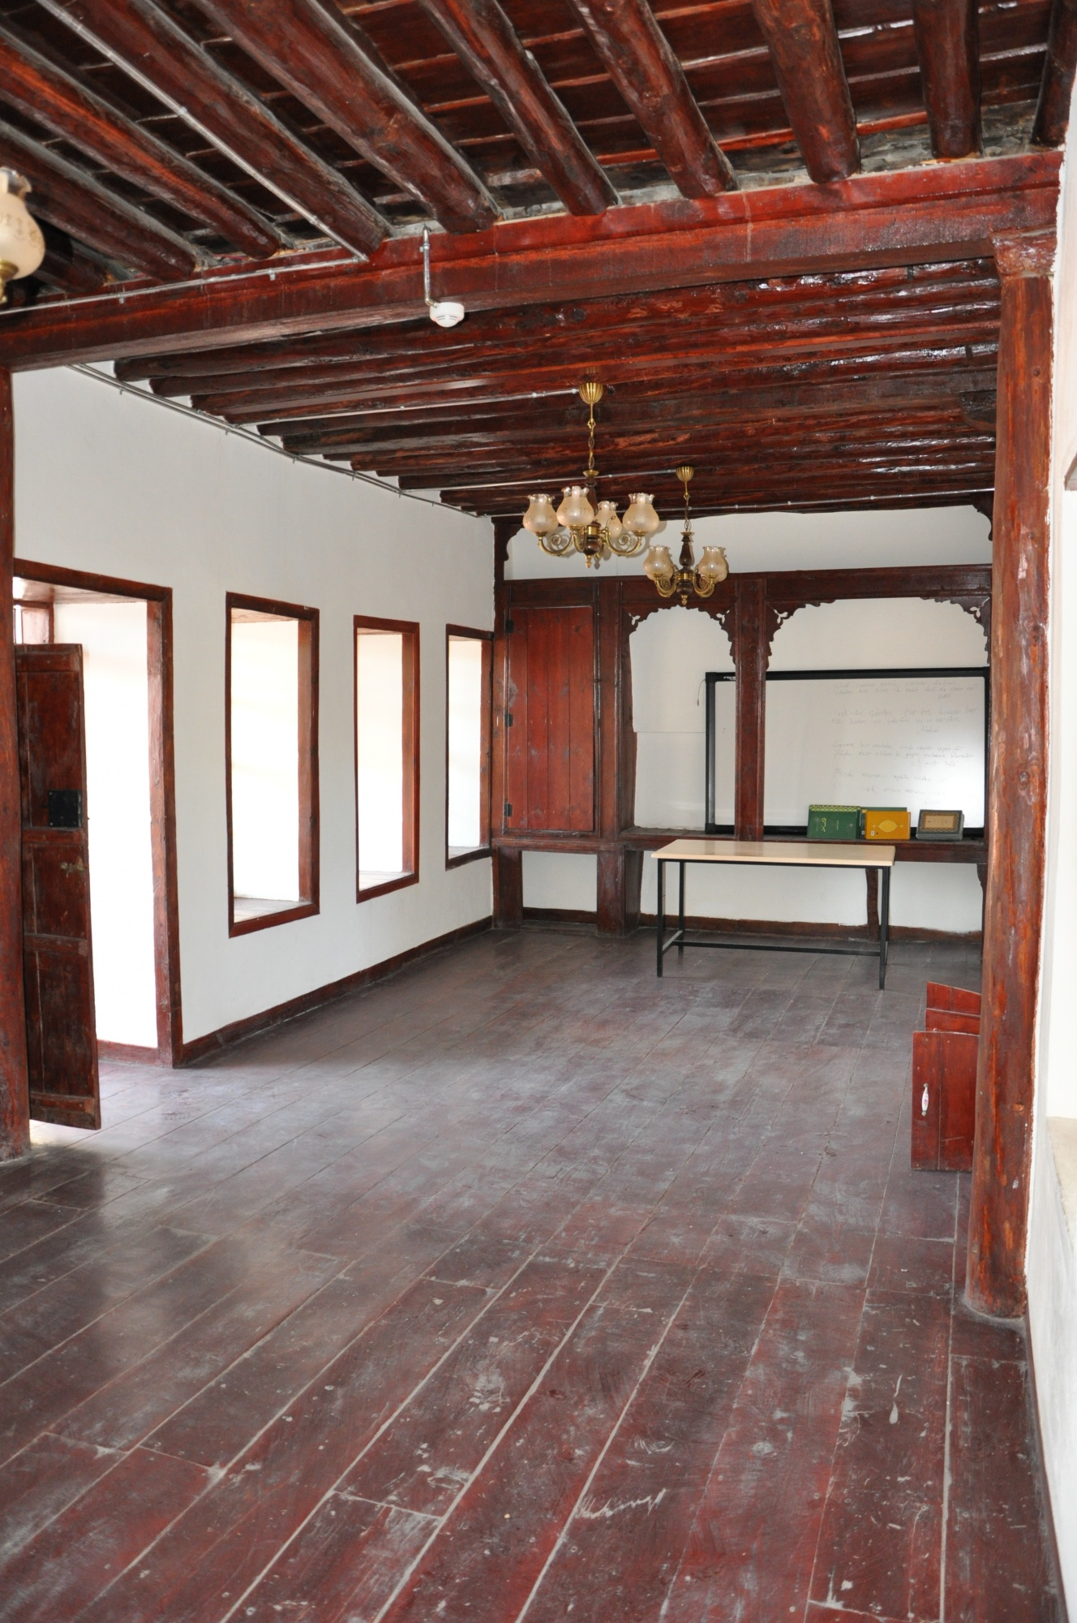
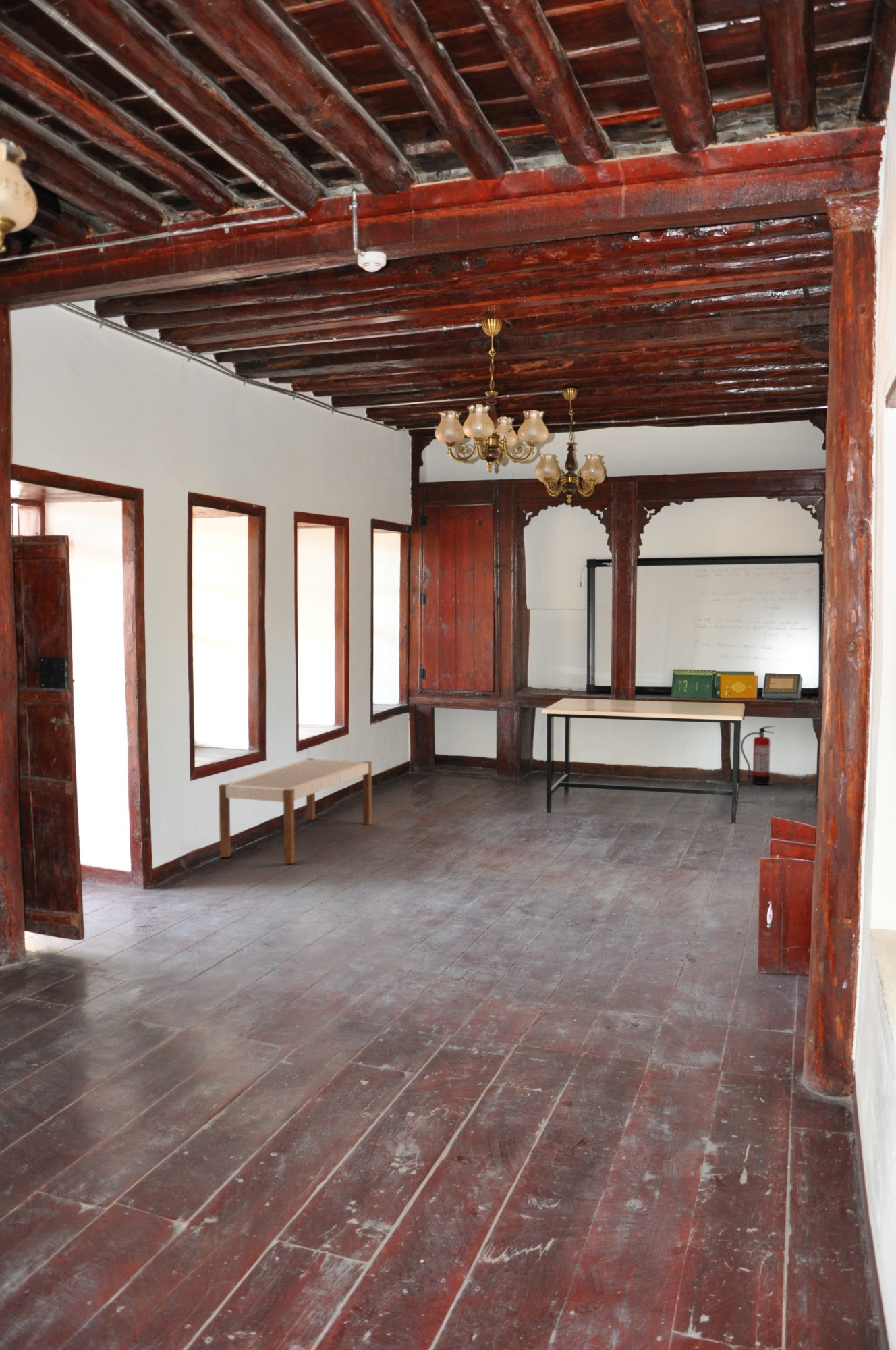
+ fire extinguisher (757, 754)
+ bench (306, 806)
